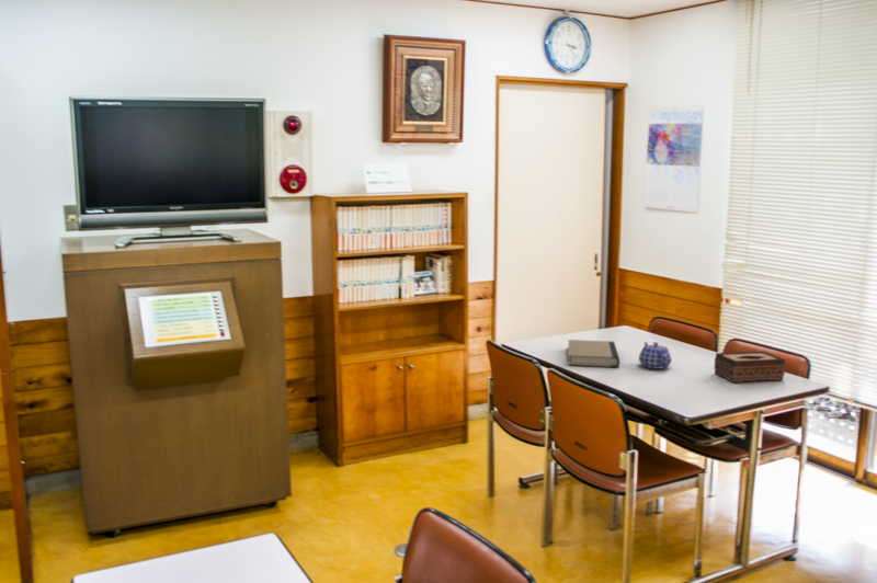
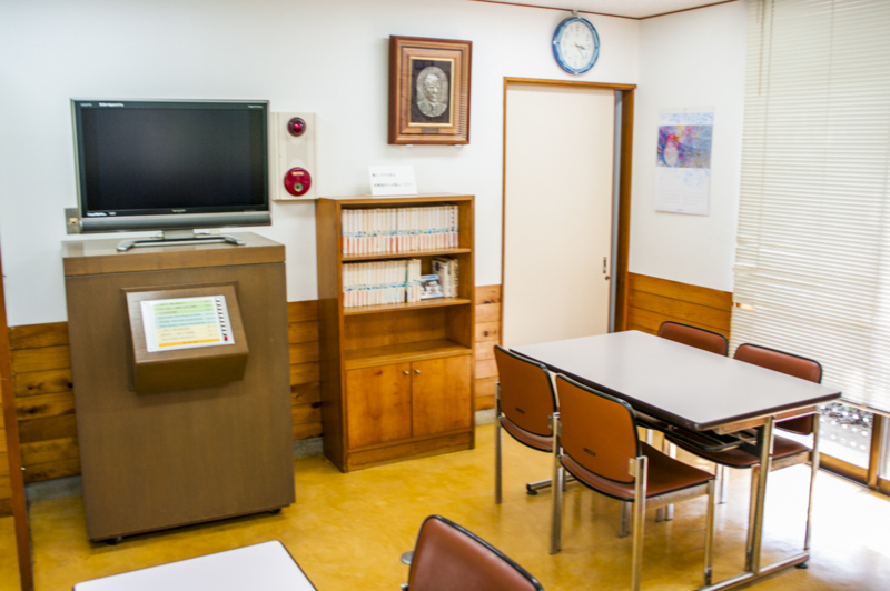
- teapot (654, 354)
- tissue box (749, 366)
- book (592, 352)
